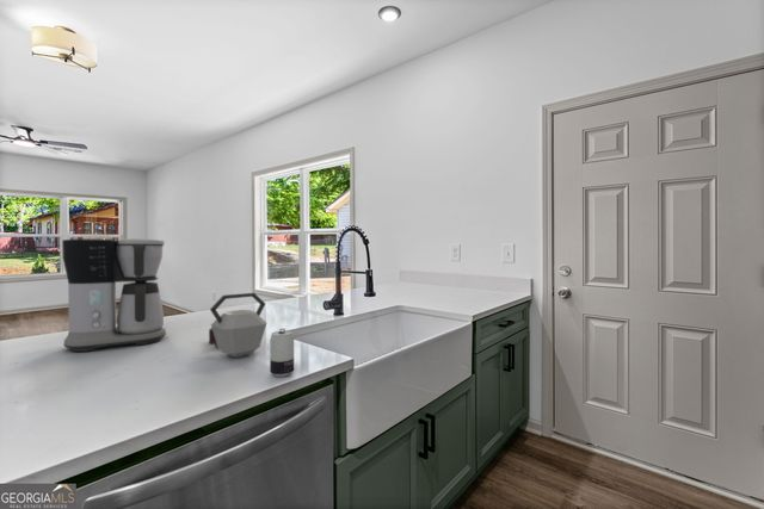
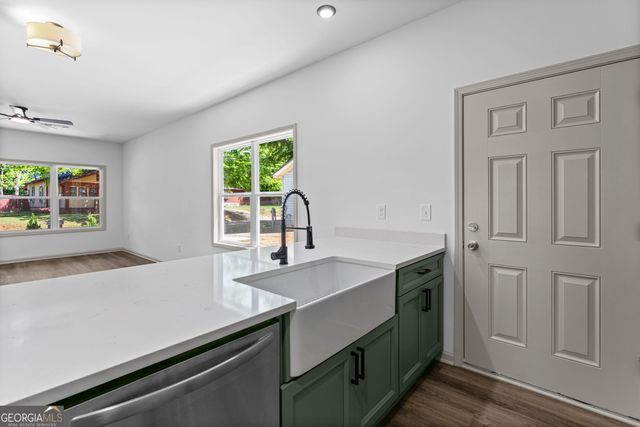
- coffee maker (115, 291)
- kettle (229, 319)
- beverage can (282, 350)
